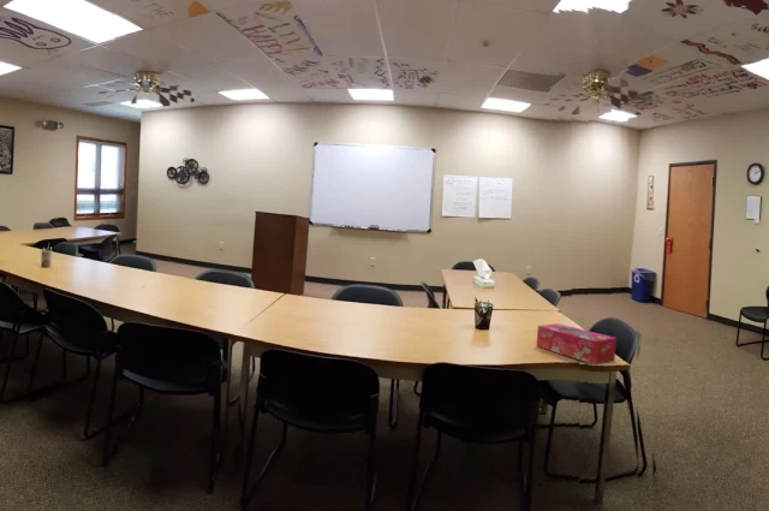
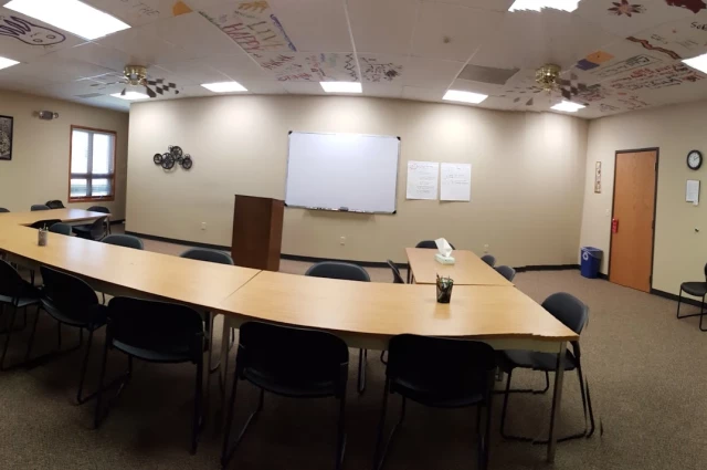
- tissue box (574, 341)
